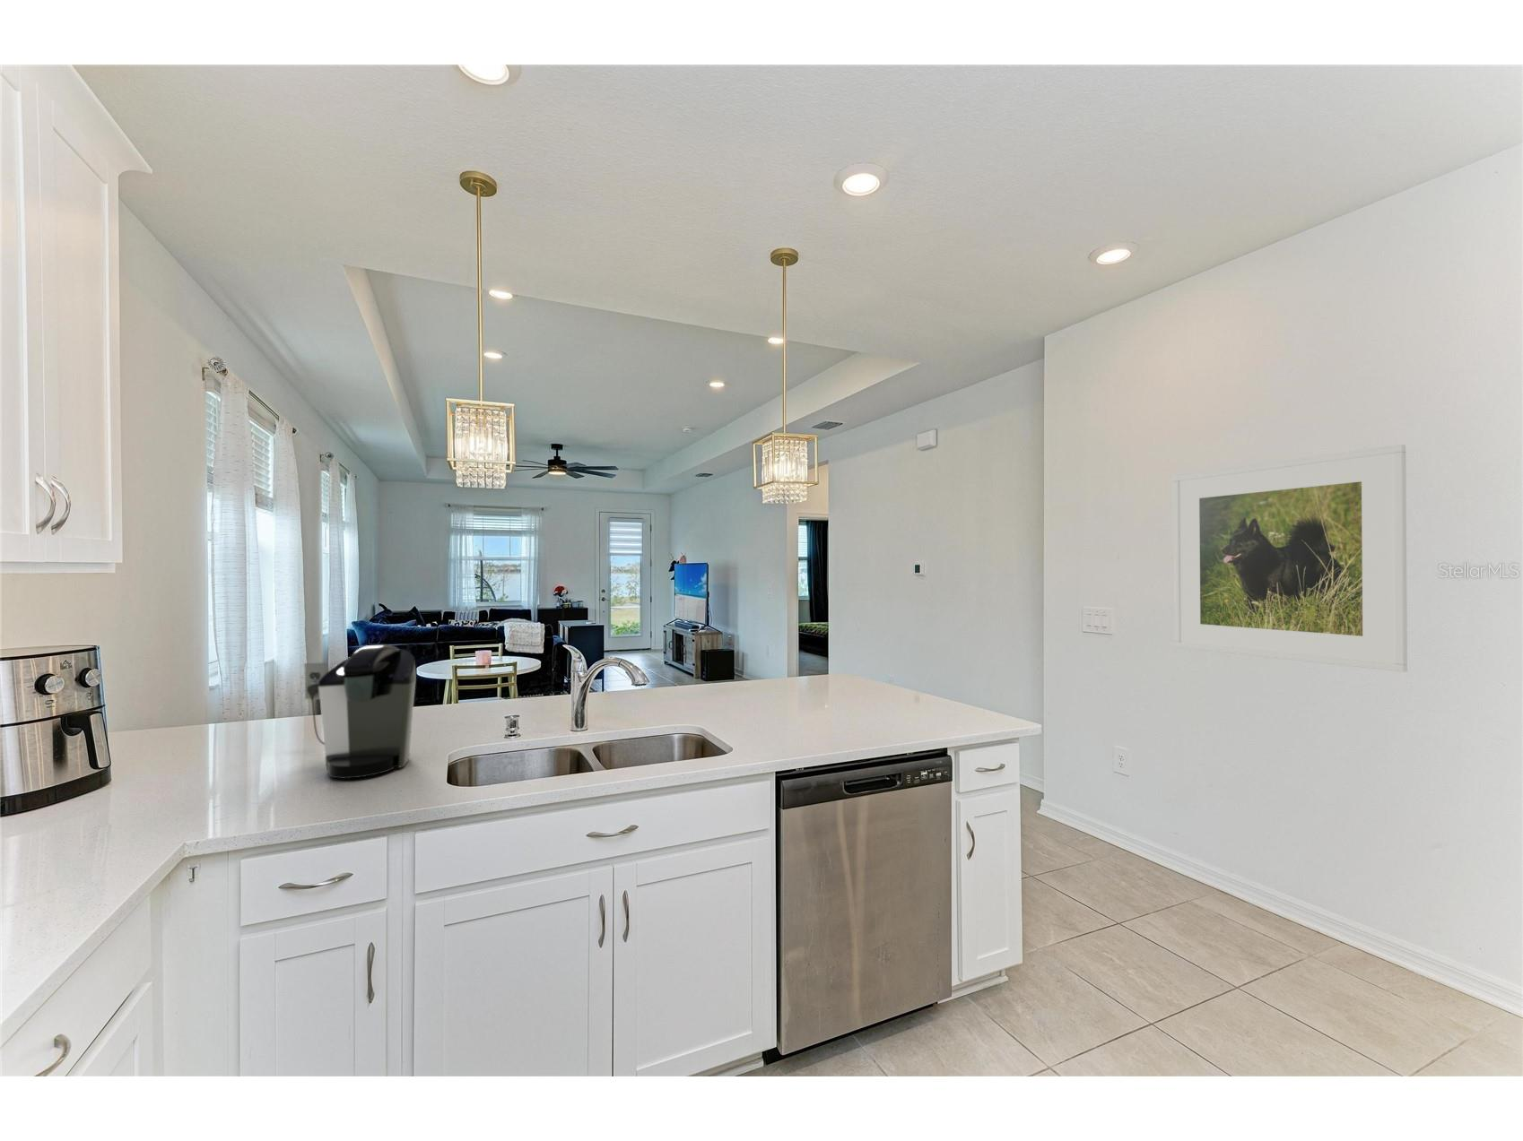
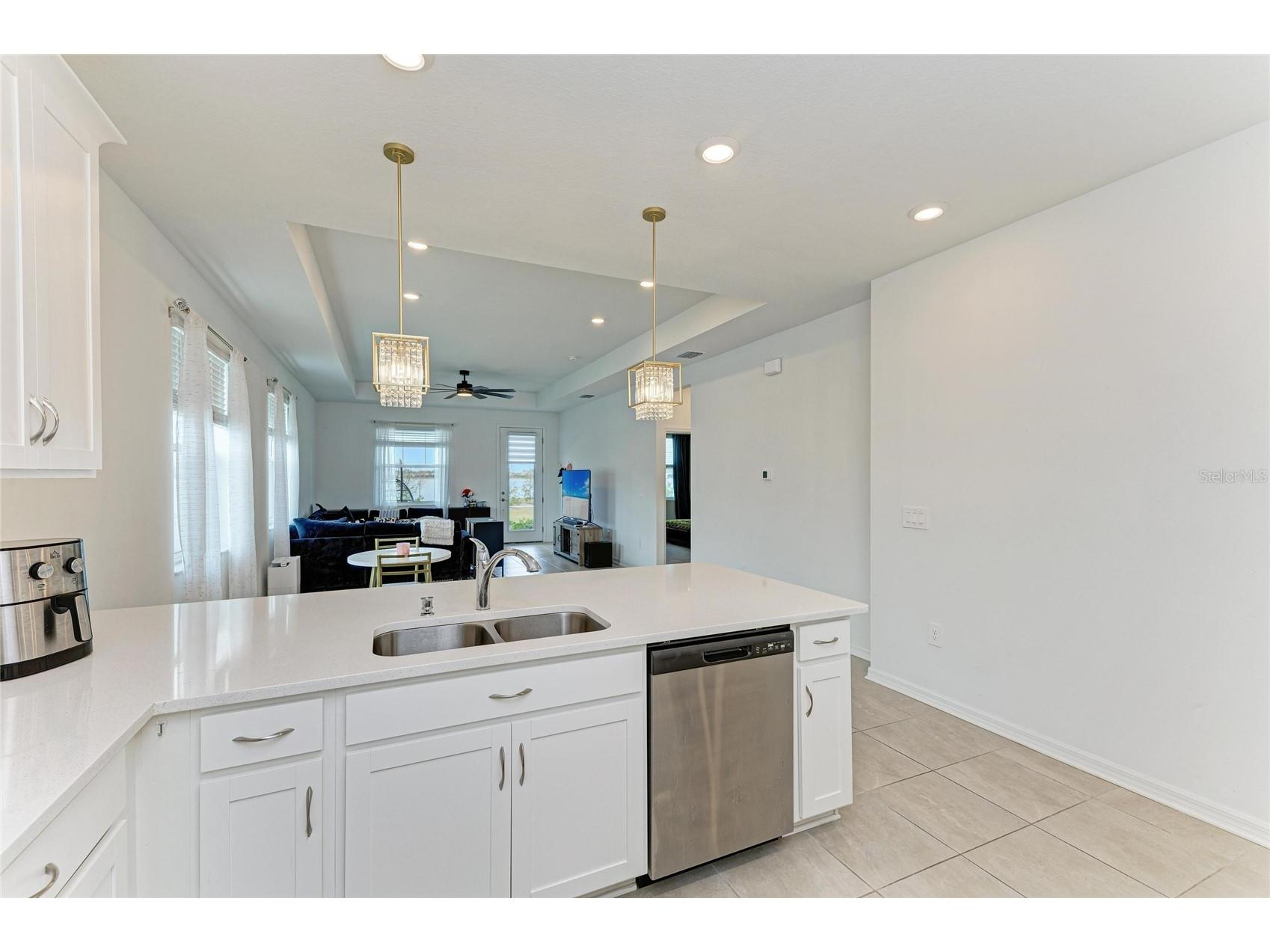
- coffee maker (347, 706)
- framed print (1272, 560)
